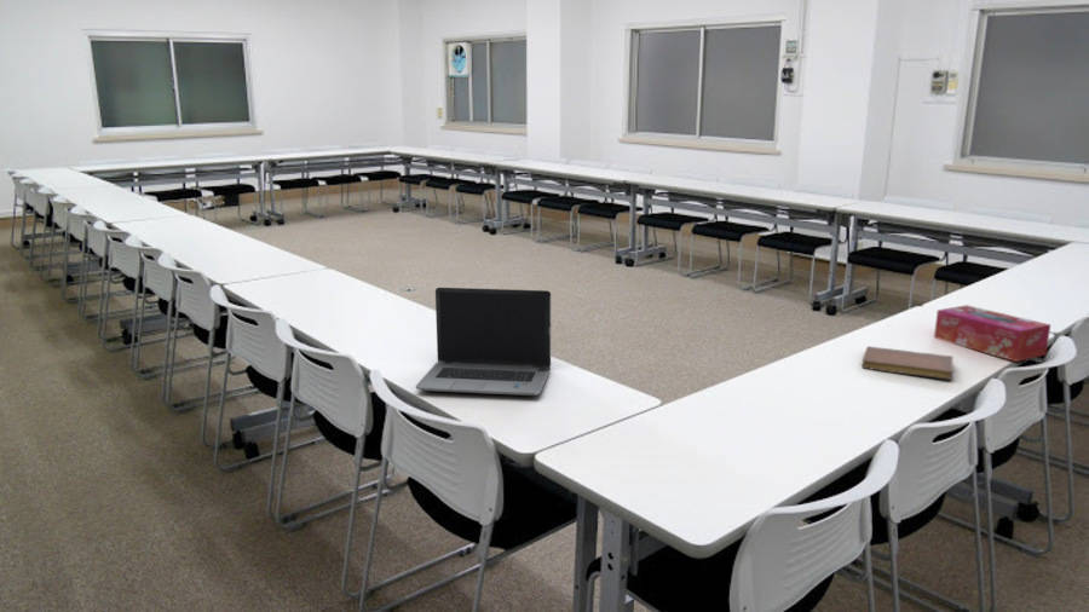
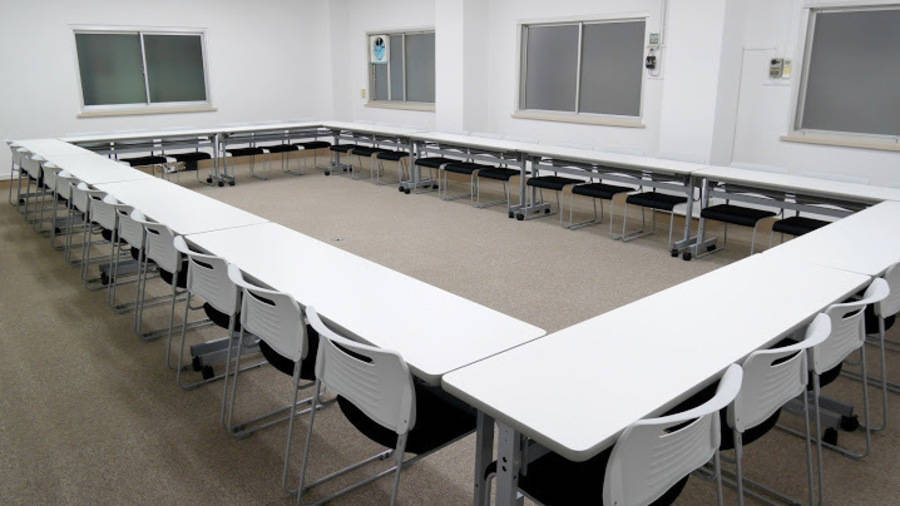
- tissue box (990, 331)
- laptop computer (484, 340)
- notebook (908, 362)
